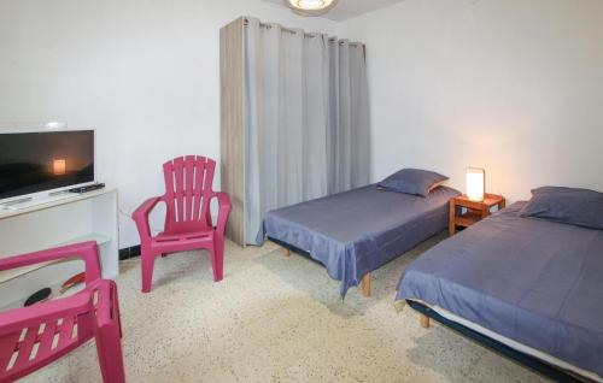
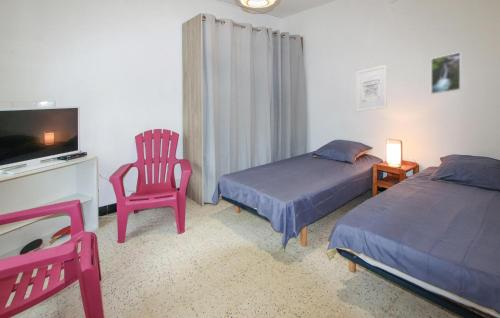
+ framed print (445, 73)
+ wall art (370, 89)
